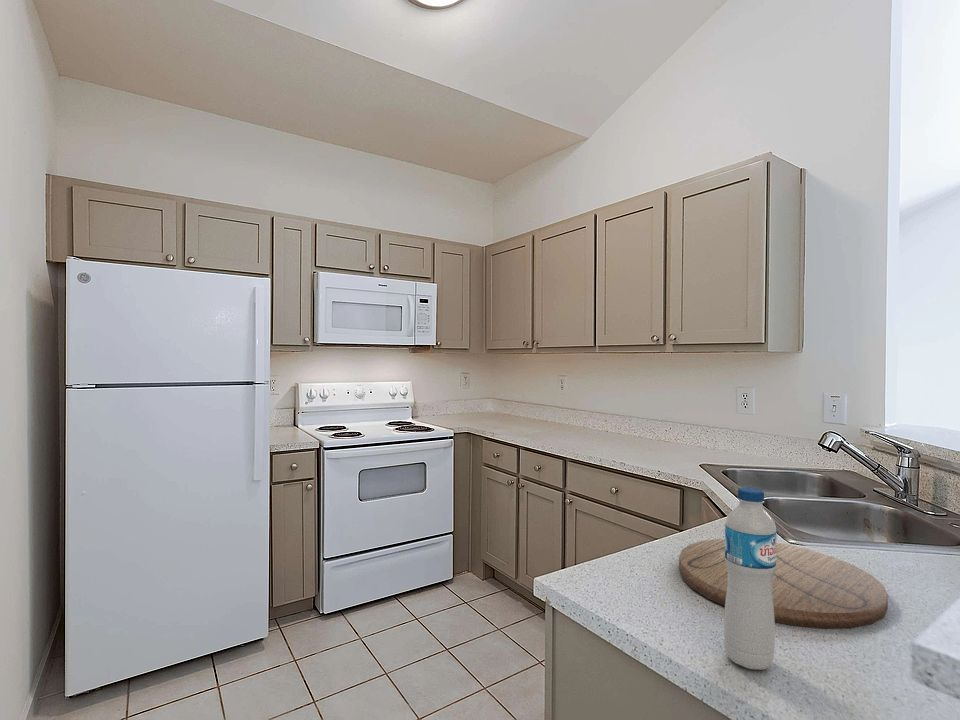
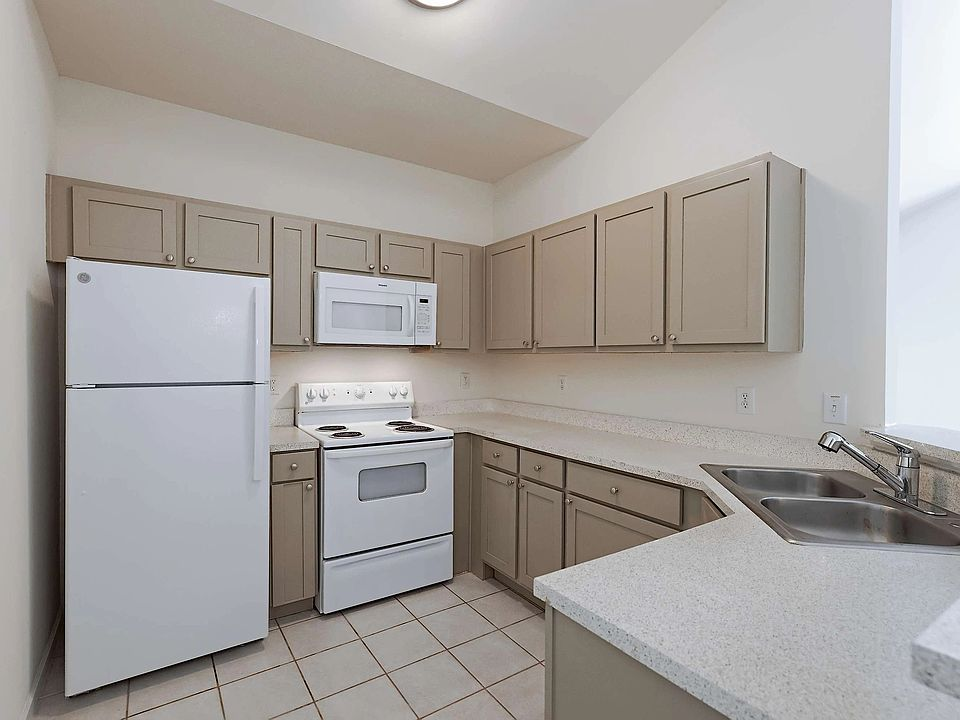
- water bottle (749, 575)
- cutting board (774, 576)
